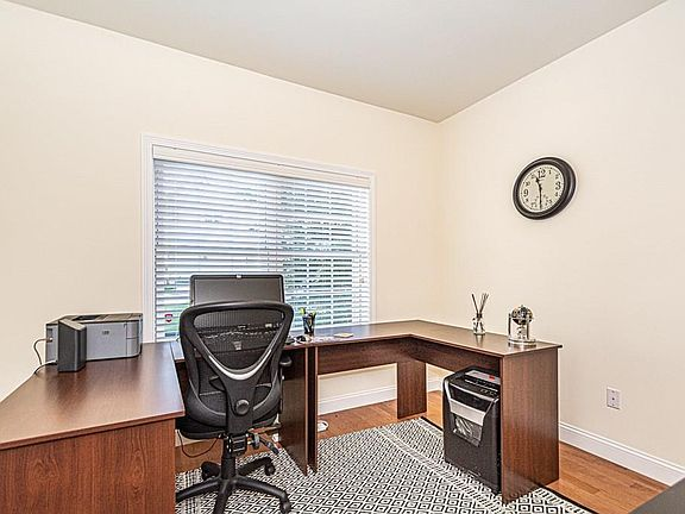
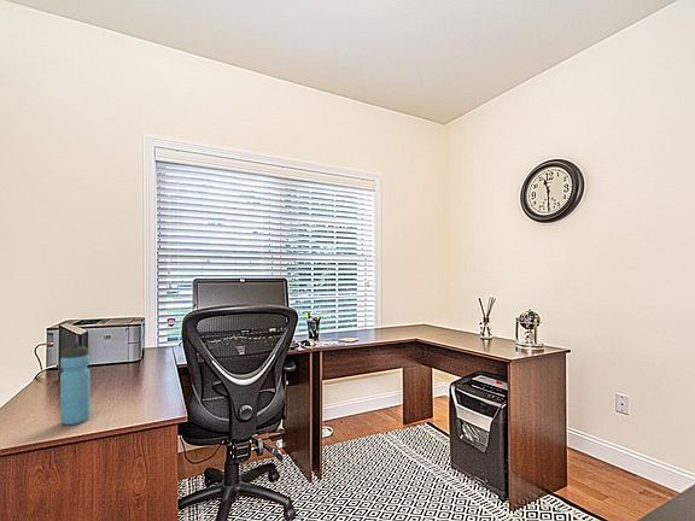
+ water bottle (75, 381)
